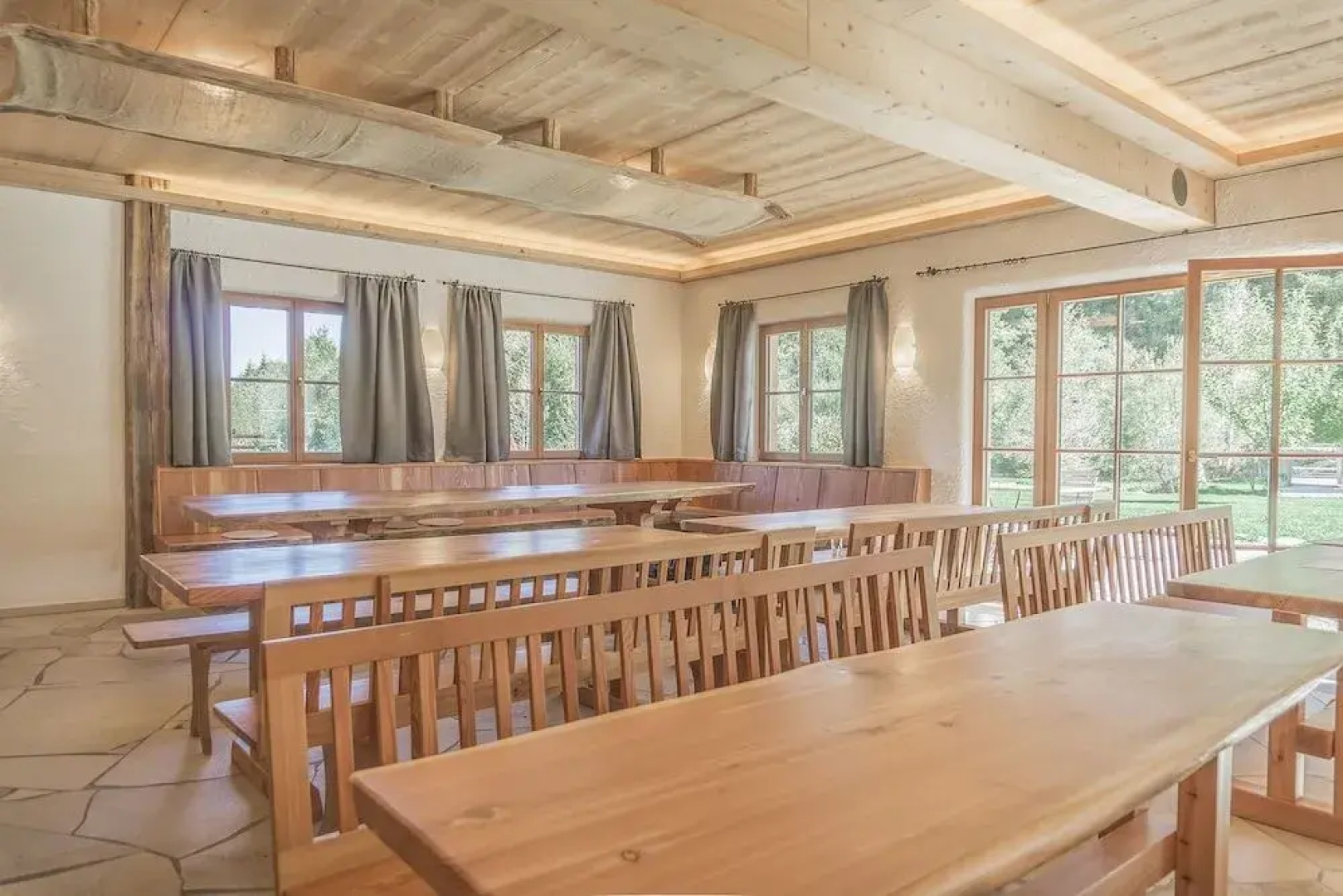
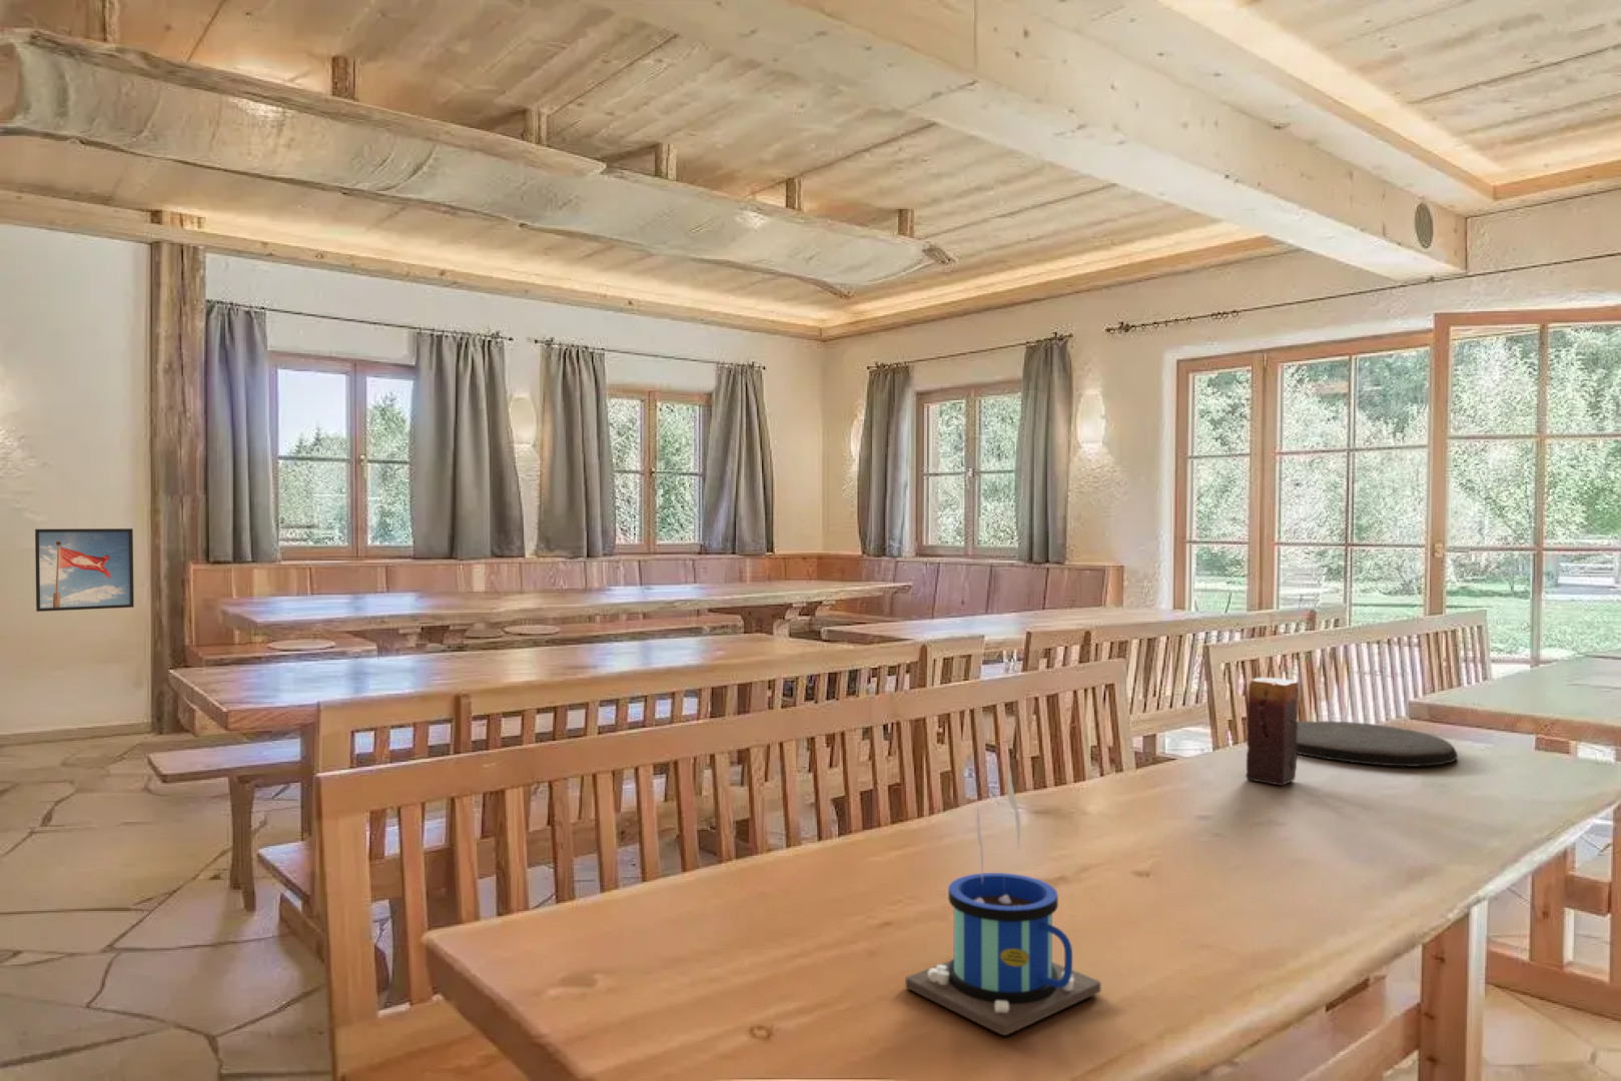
+ plate (1354, 740)
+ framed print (86, 568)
+ candle (1271, 729)
+ mug (1009, 883)
